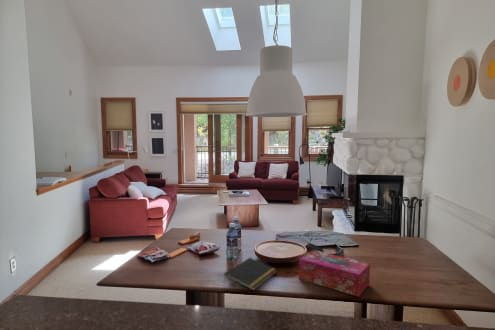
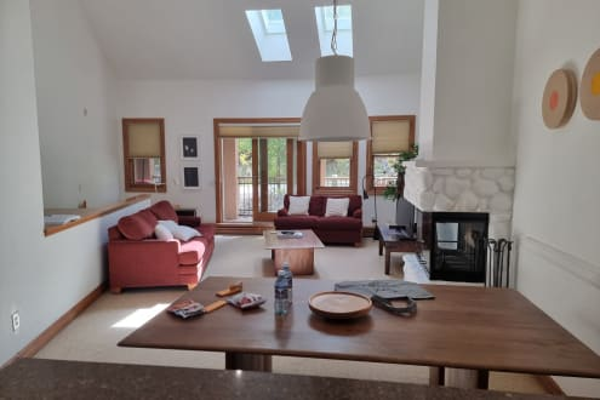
- notepad (251, 272)
- tissue box (333, 271)
